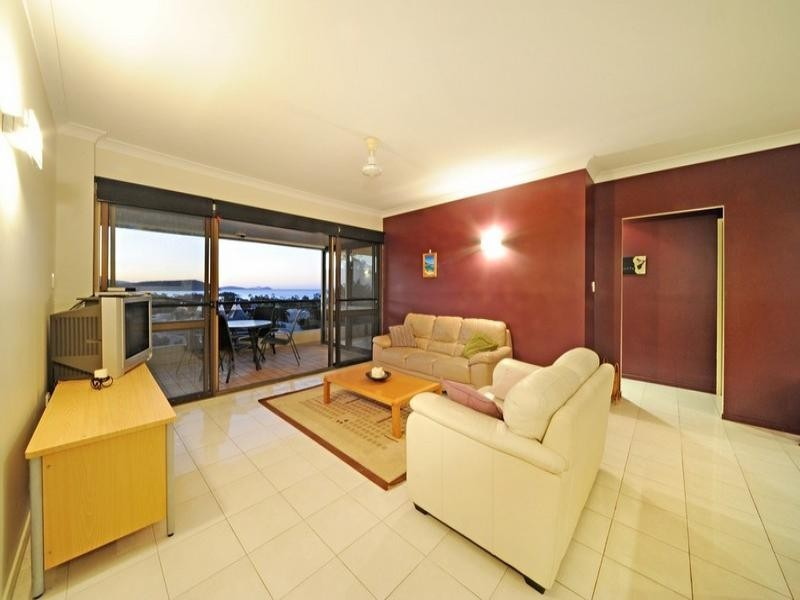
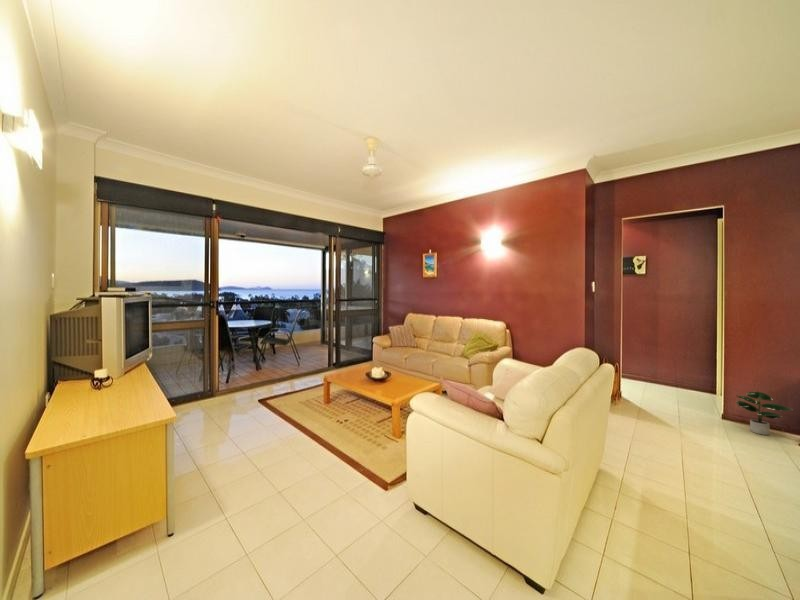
+ potted plant (762, 414)
